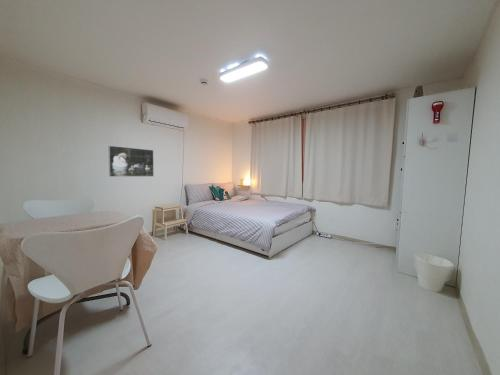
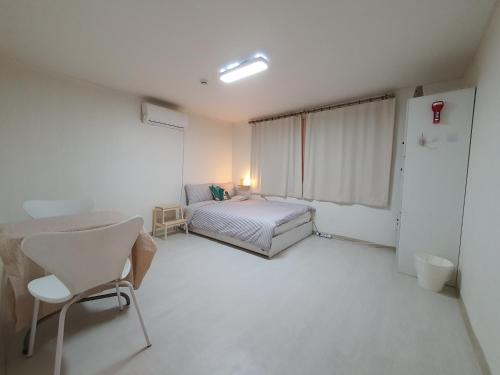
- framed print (132, 162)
